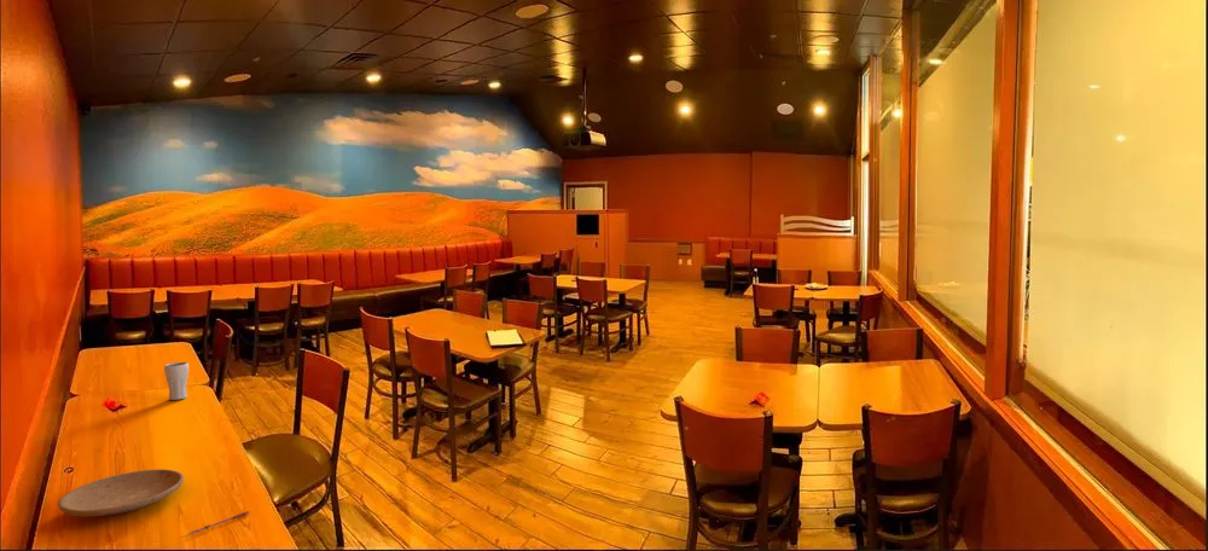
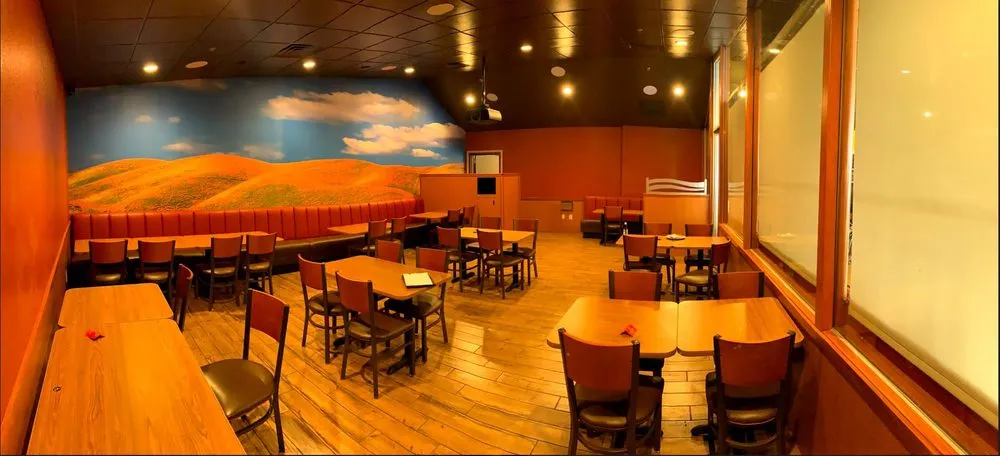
- pen (219, 522)
- drinking glass (176, 381)
- plate (124, 495)
